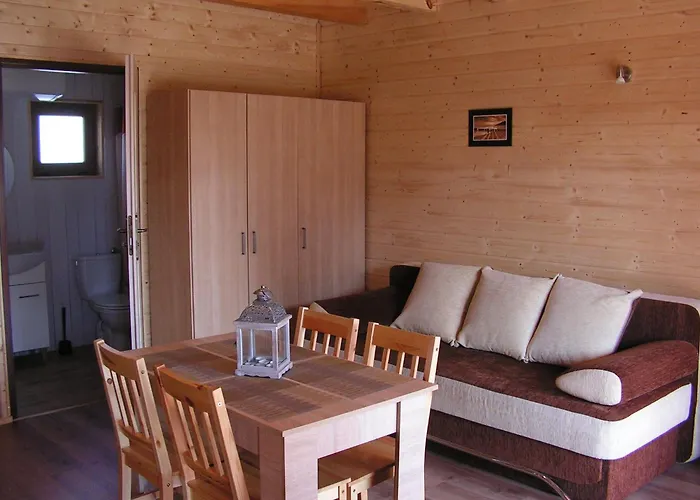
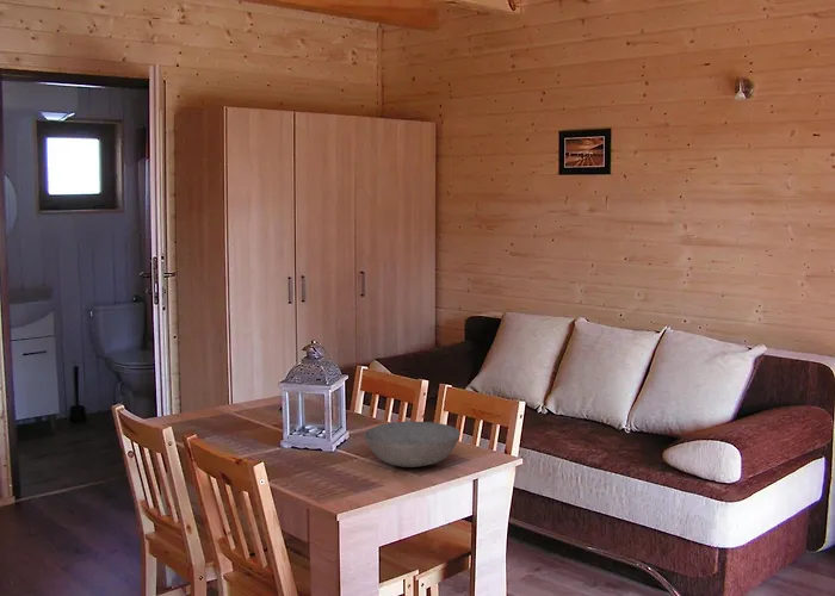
+ bowl (412, 447)
